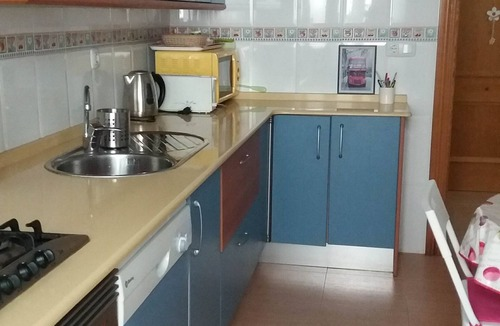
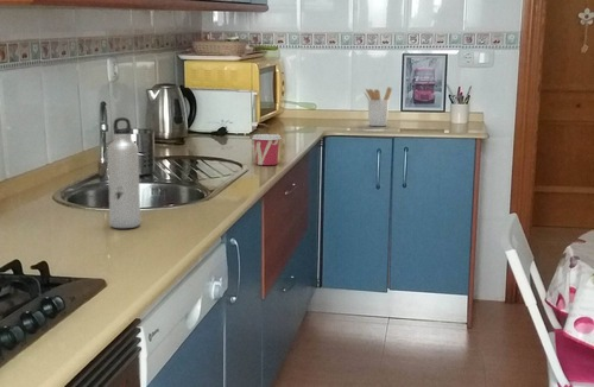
+ water bottle (124, 172)
+ cup (266, 150)
+ utensil holder (375, 106)
